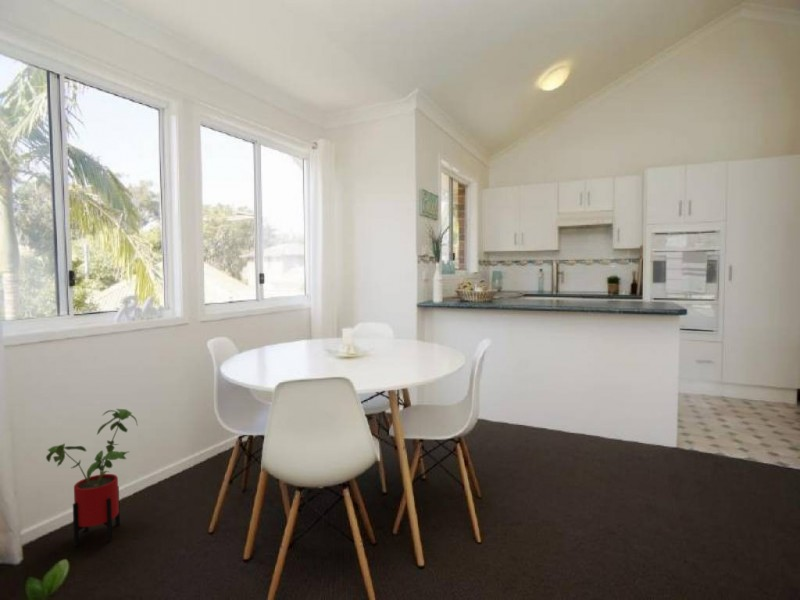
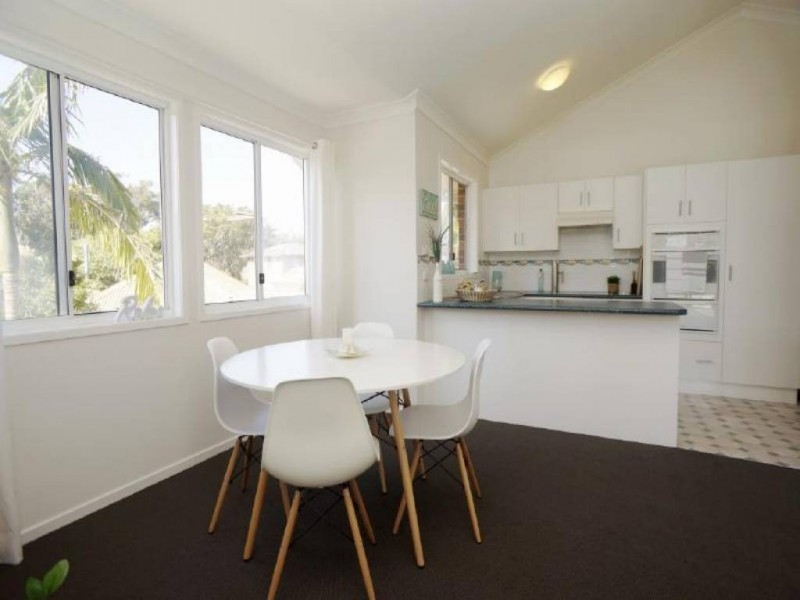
- house plant (102, 473)
